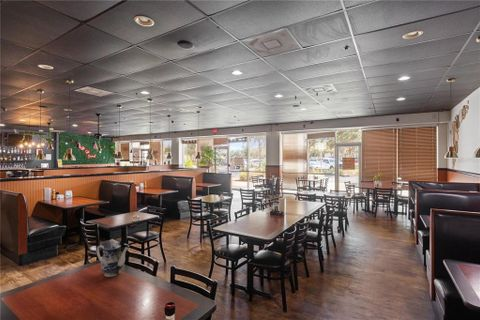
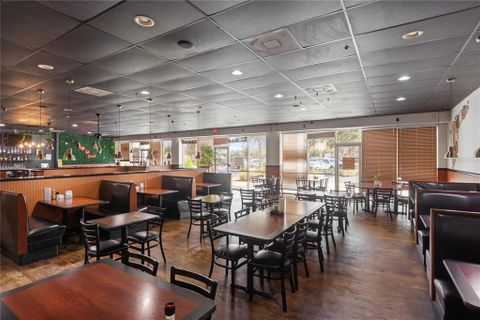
- teapot (112, 256)
